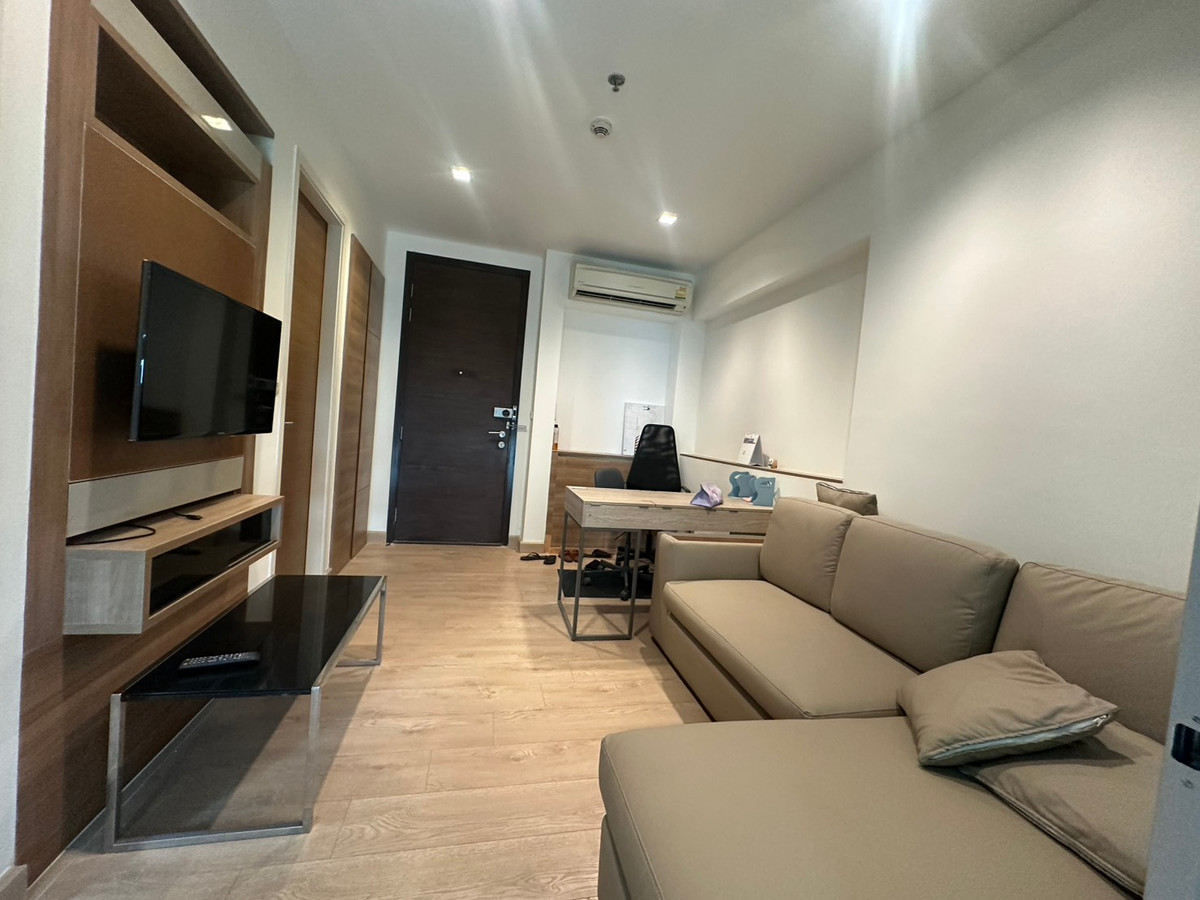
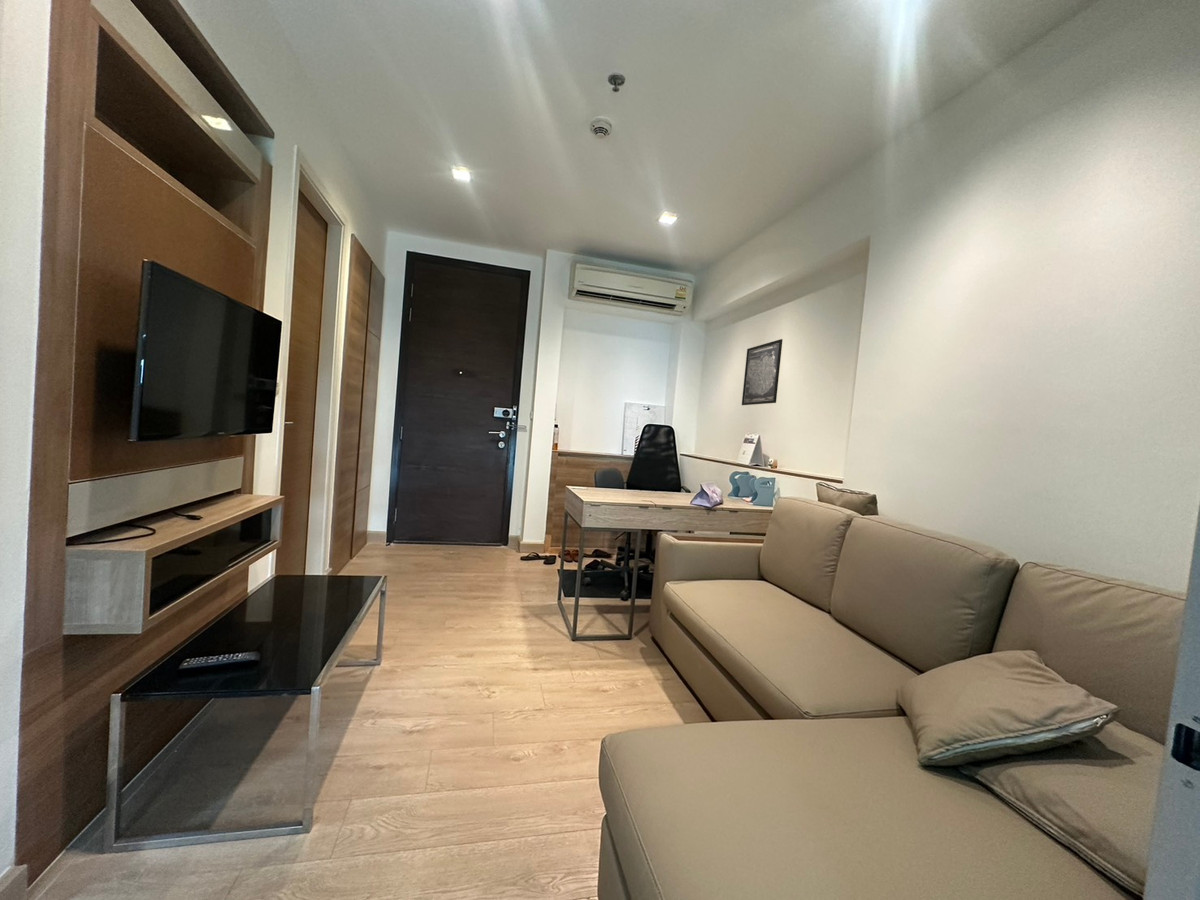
+ wall art (760, 374)
